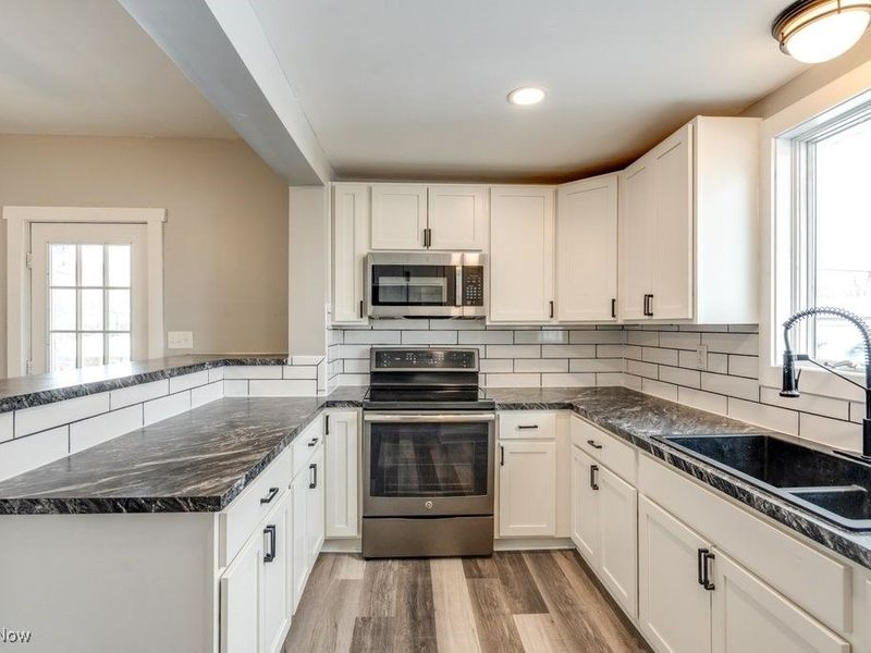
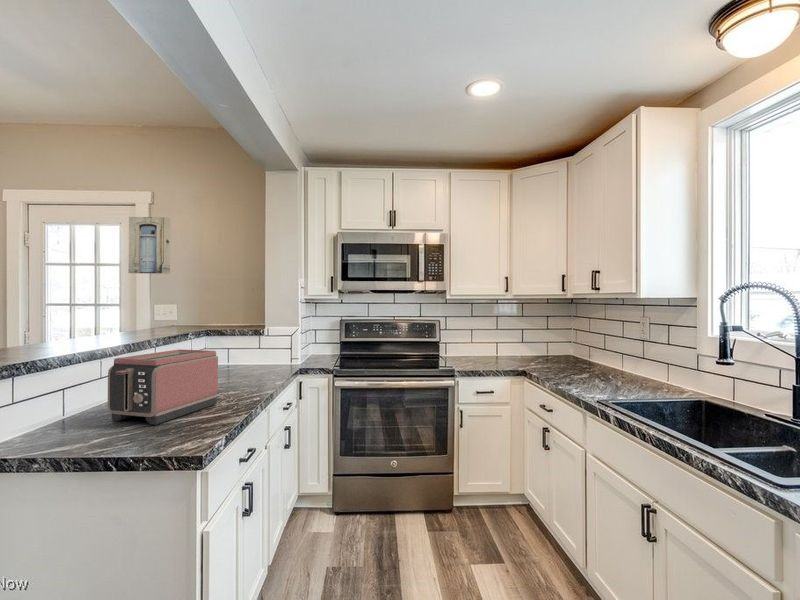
+ wall art (149, 245)
+ toaster (163, 384)
